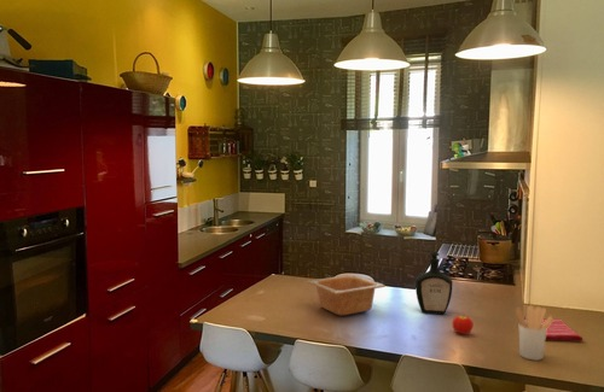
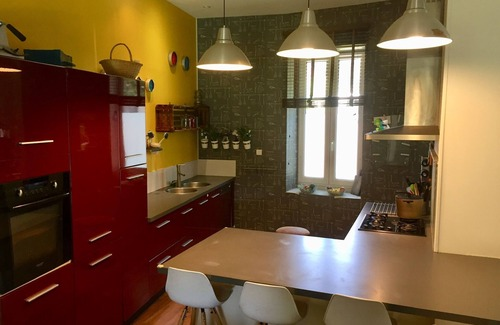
- utensil holder (533, 330)
- fruit (461, 323)
- serving bowl (344, 296)
- dish towel (551, 328)
- bottle (434, 281)
